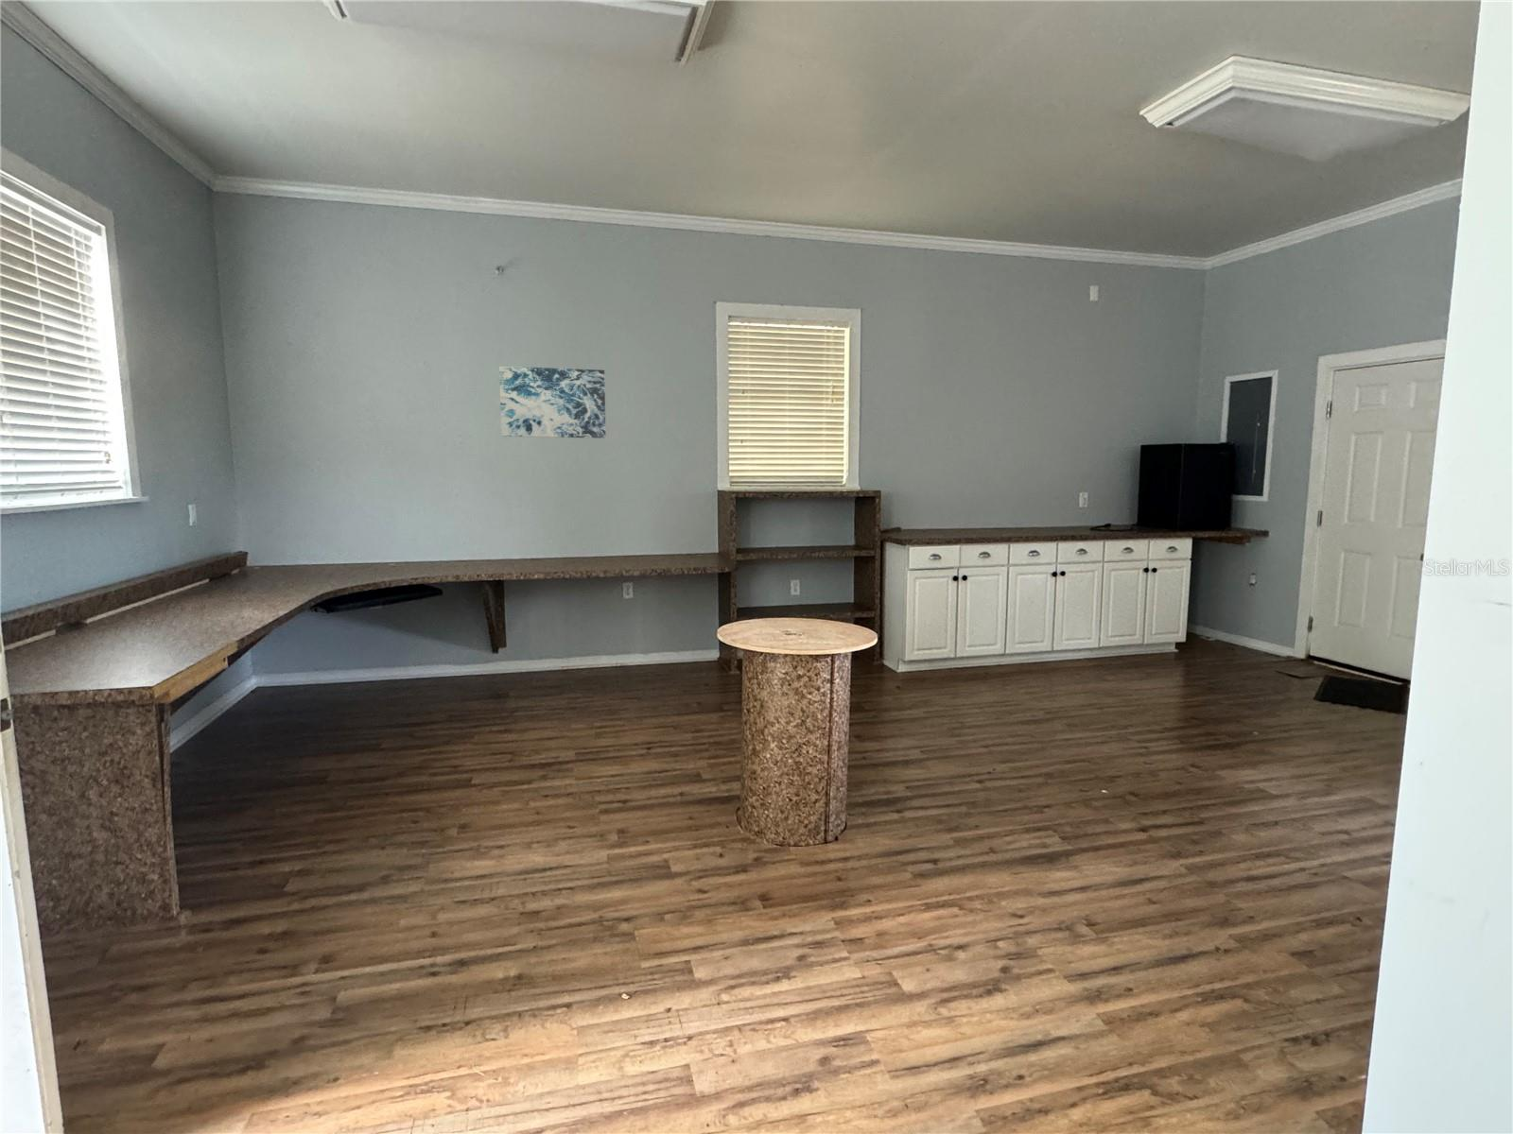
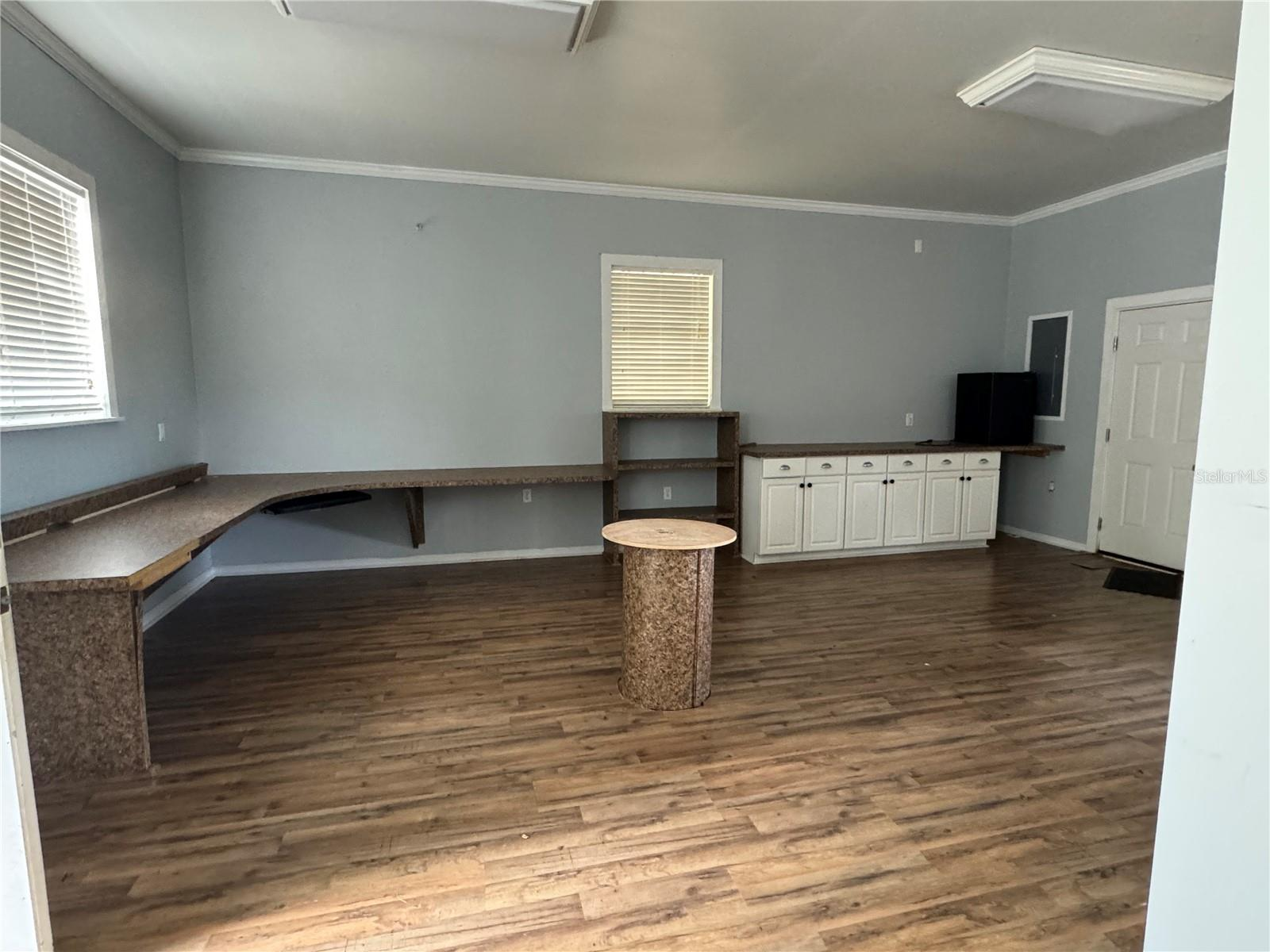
- wall art (553, 403)
